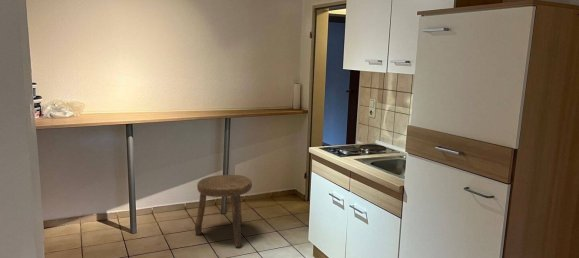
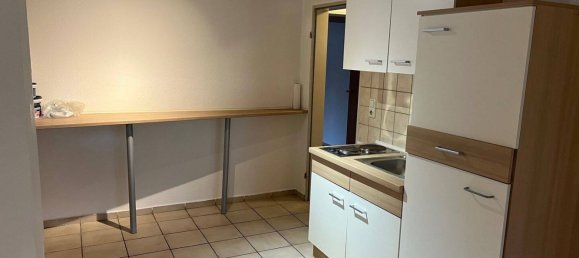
- stool (231, 208)
